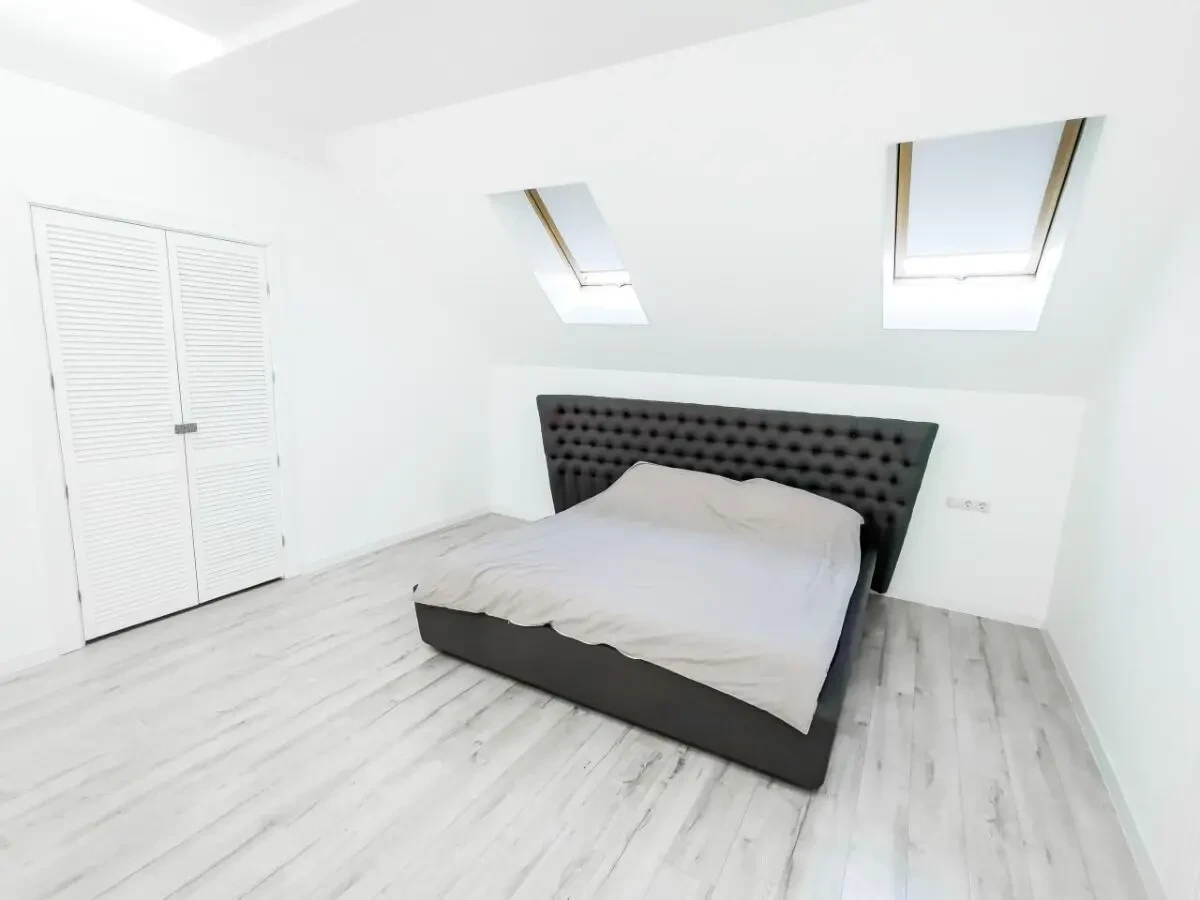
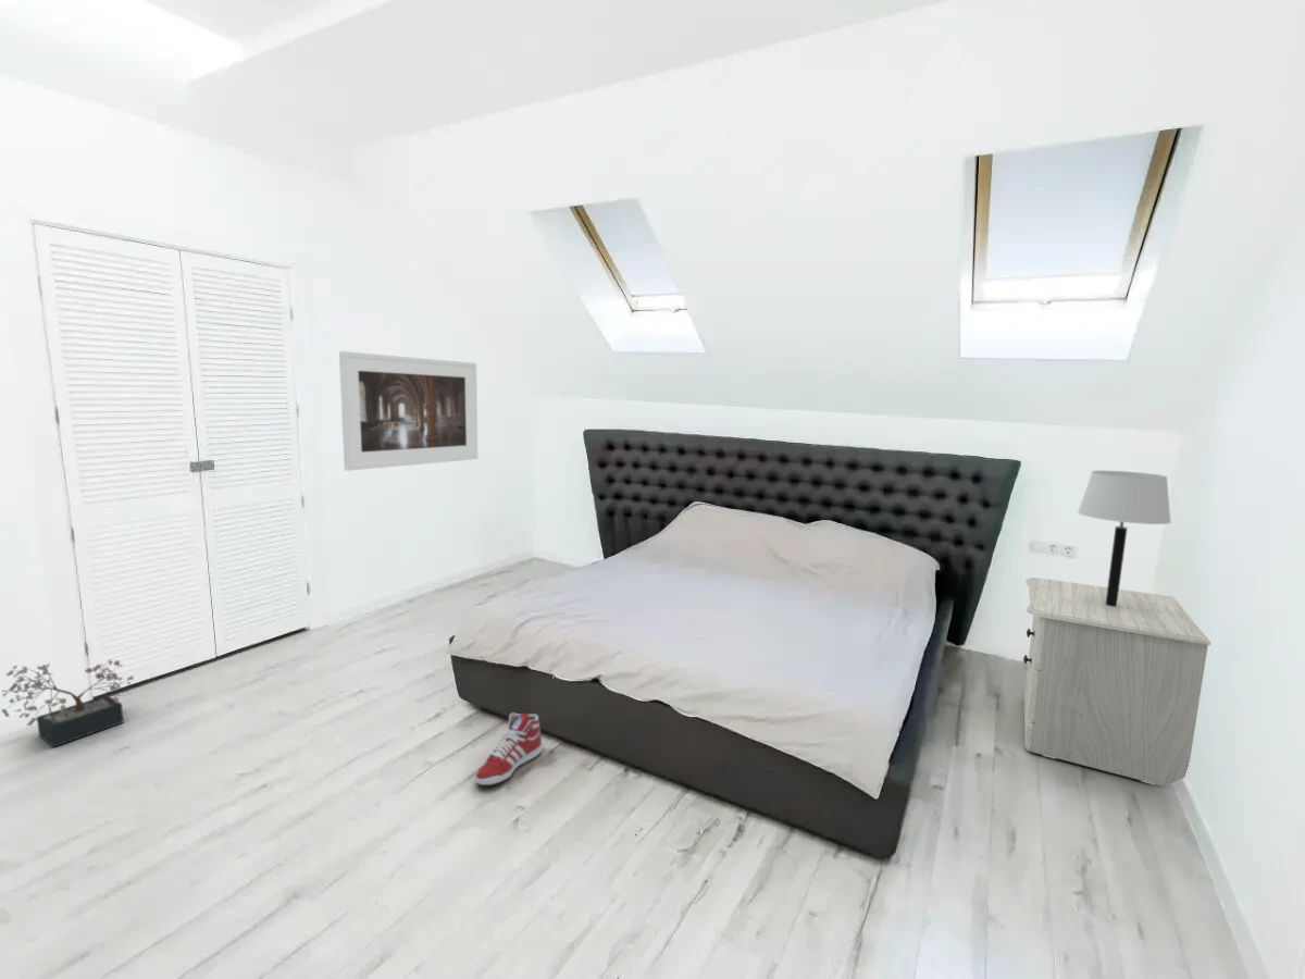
+ nightstand (1095, 670)
+ table lamp (1119, 540)
+ decorative plant (73, 694)
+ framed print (417, 411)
+ sneaker (509, 744)
